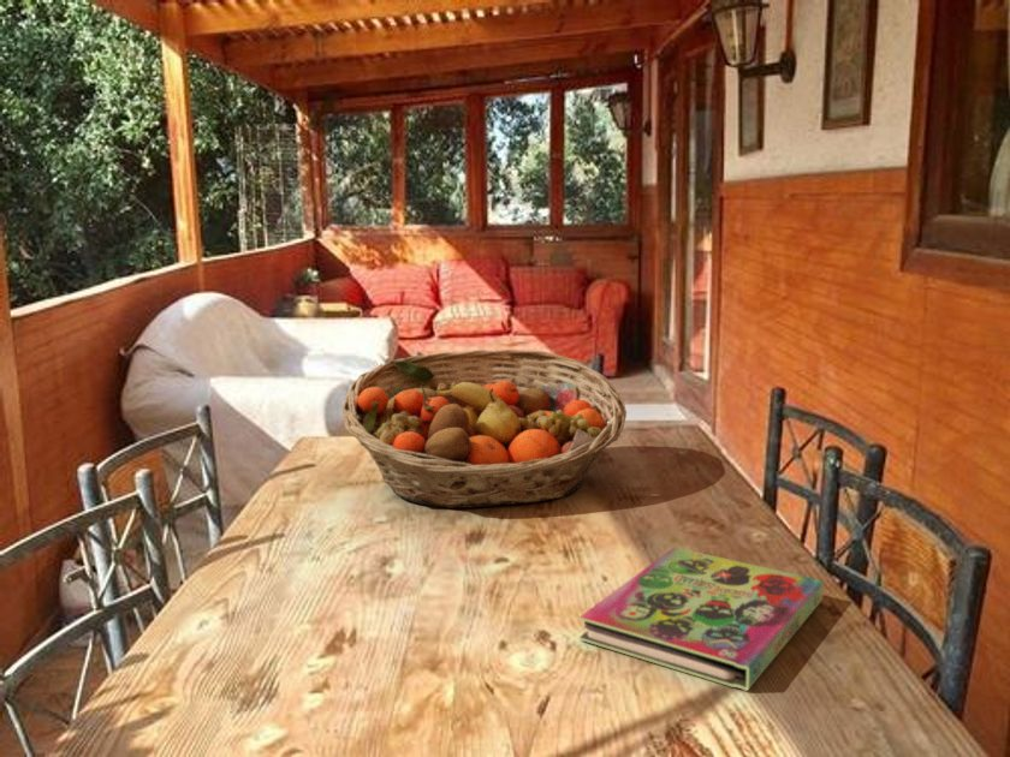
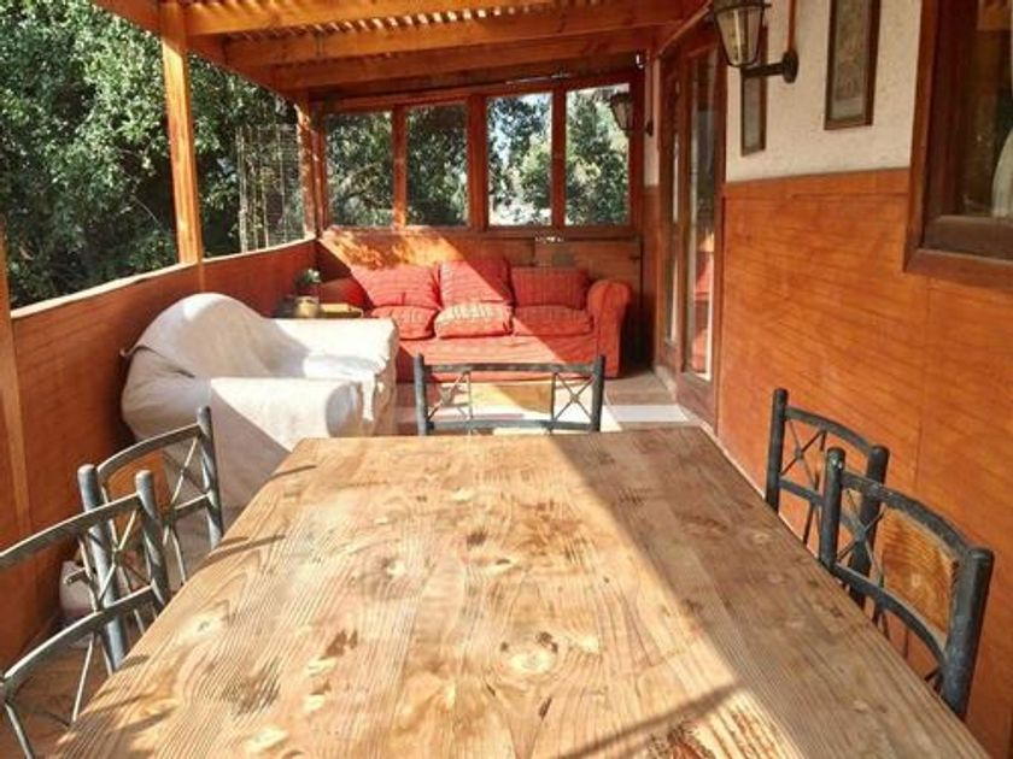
- fruit basket (485, 423)
- book (705, 608)
